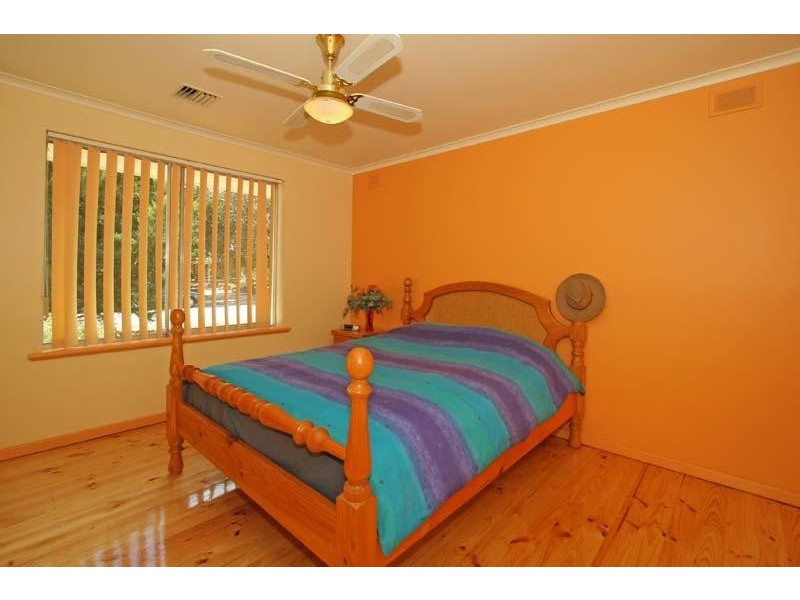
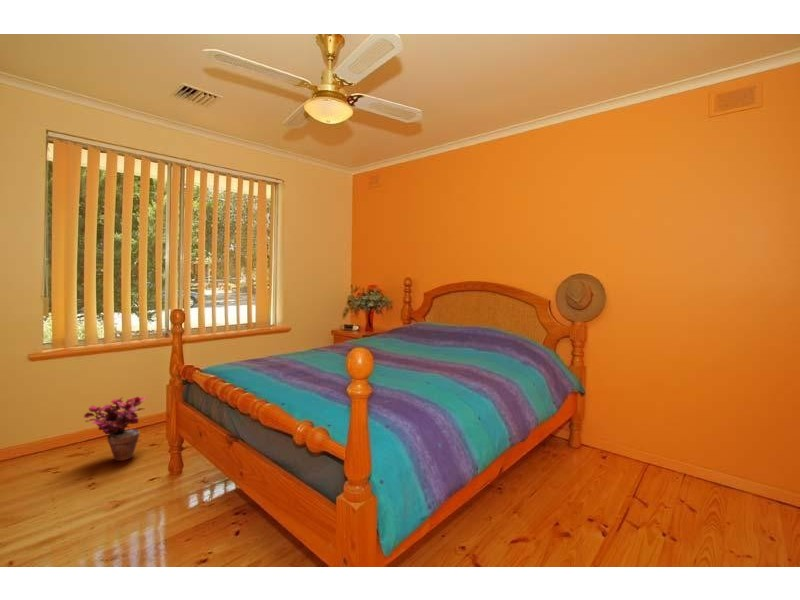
+ potted plant (118, 428)
